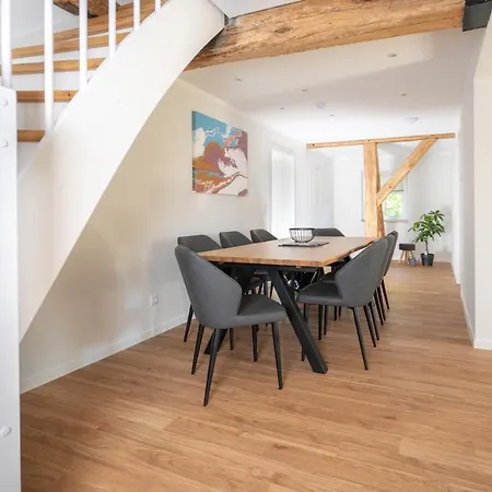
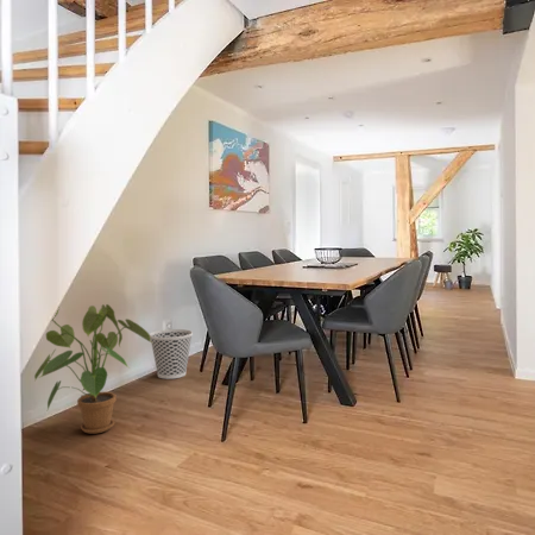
+ house plant (92, 361)
+ wastebasket (171, 353)
